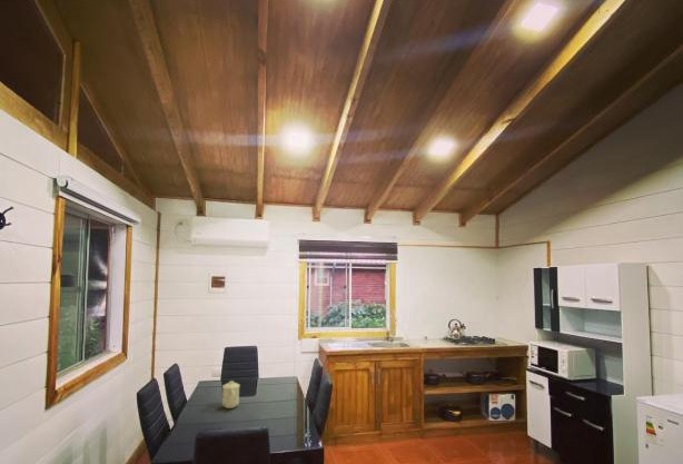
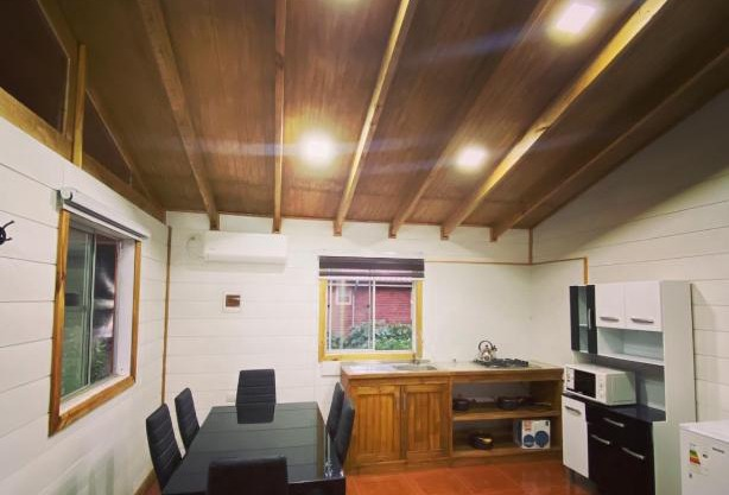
- mug (230, 394)
